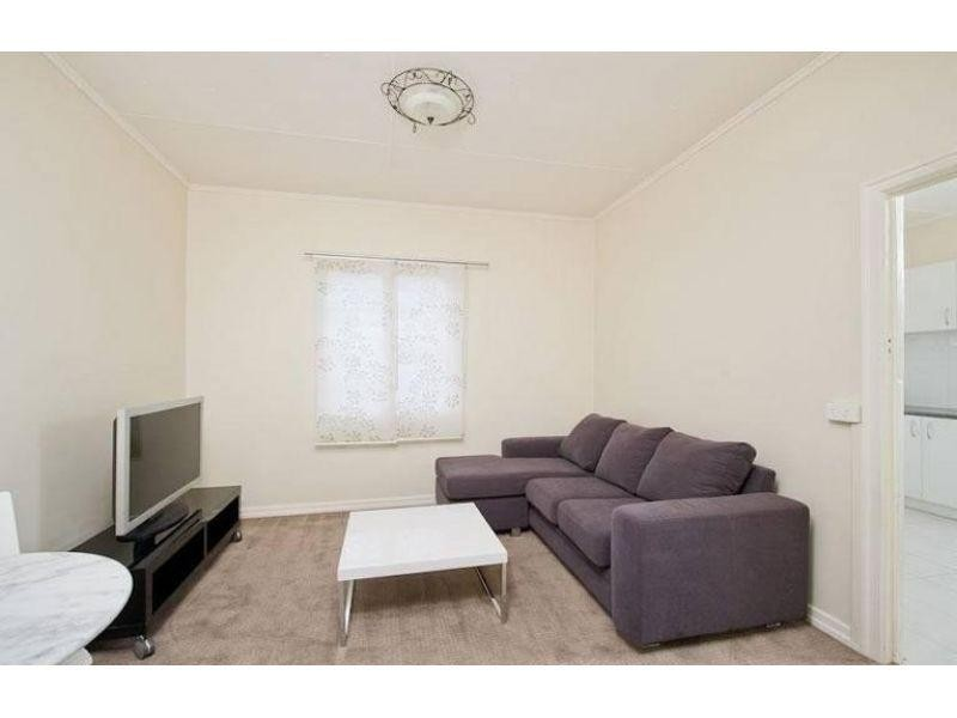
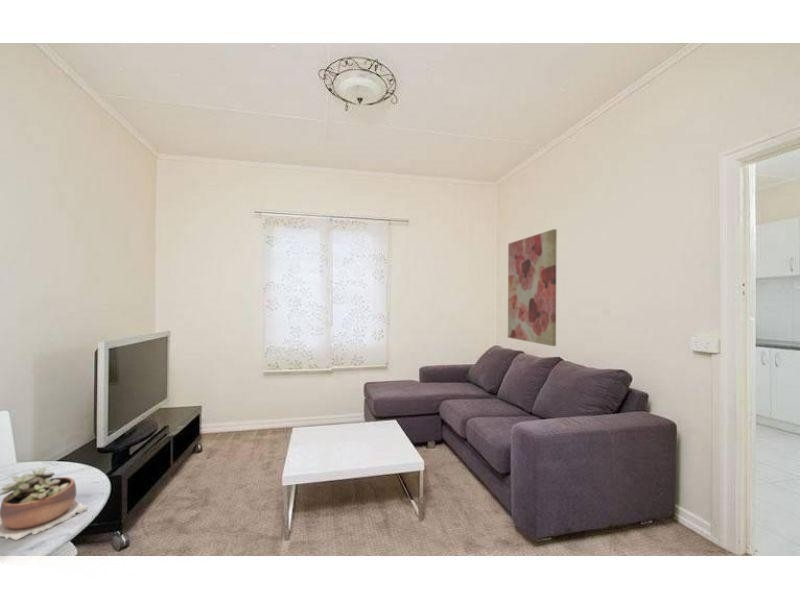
+ succulent plant (39, 494)
+ wall art (529, 289)
